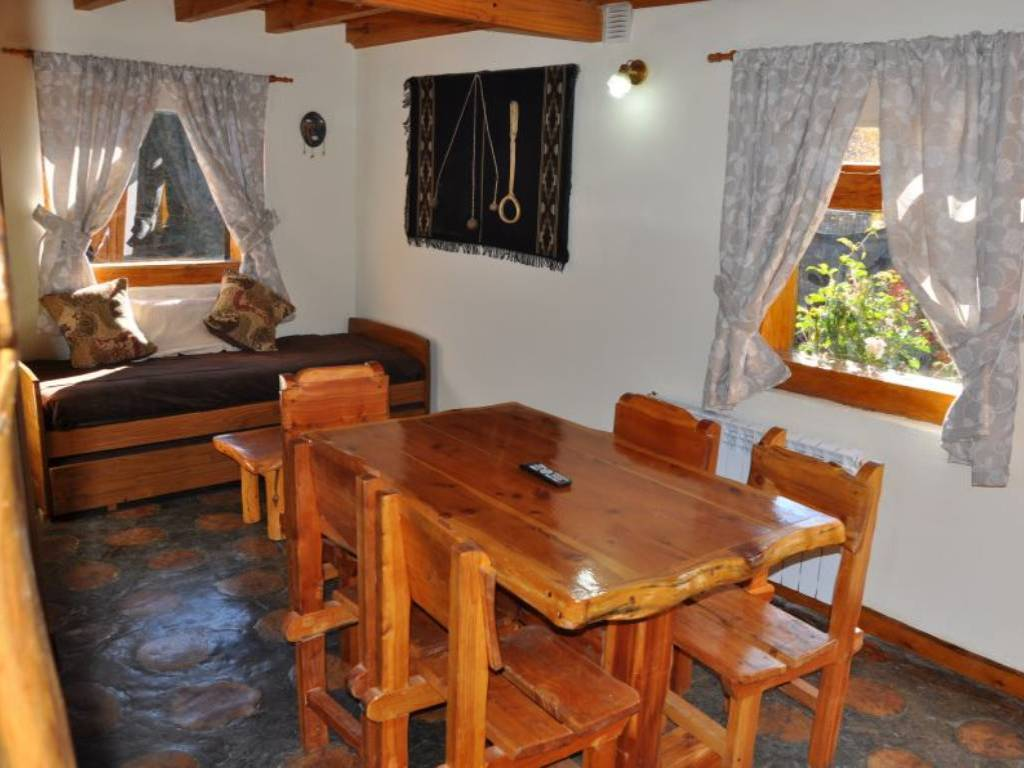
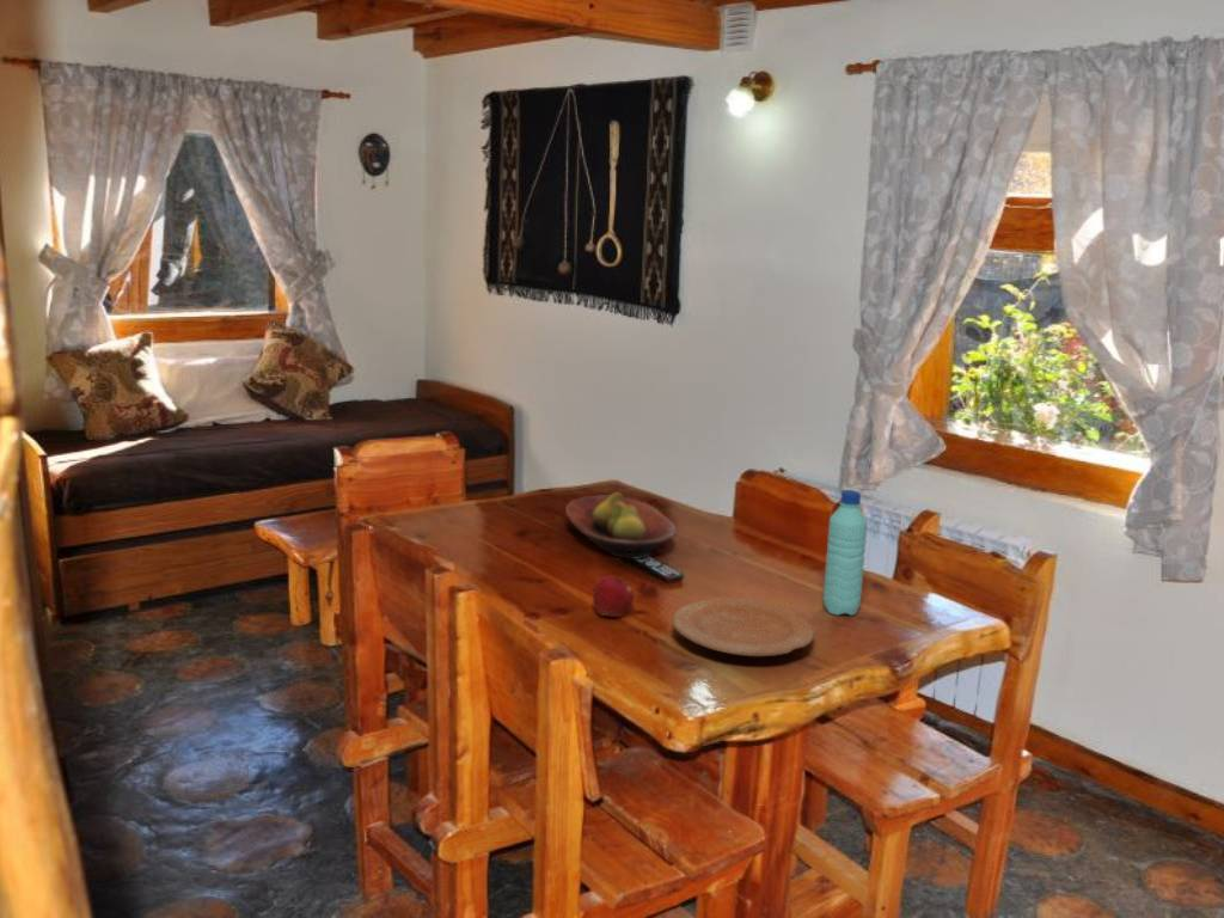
+ plate (742, 632)
+ apple (613, 595)
+ water bottle (845, 552)
+ fruit bowl (619, 520)
